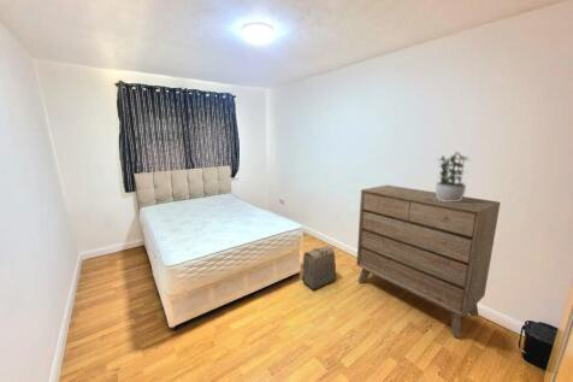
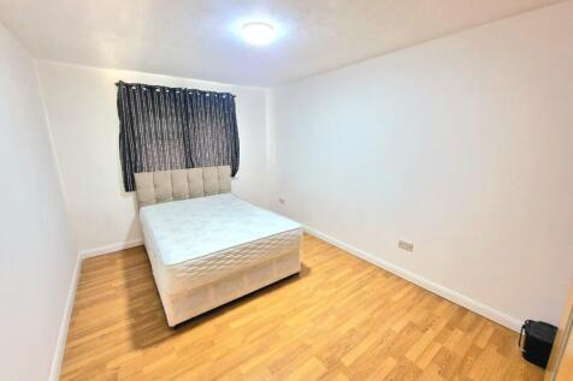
- dresser (417, 248)
- potted plant (449, 176)
- backpack (318, 264)
